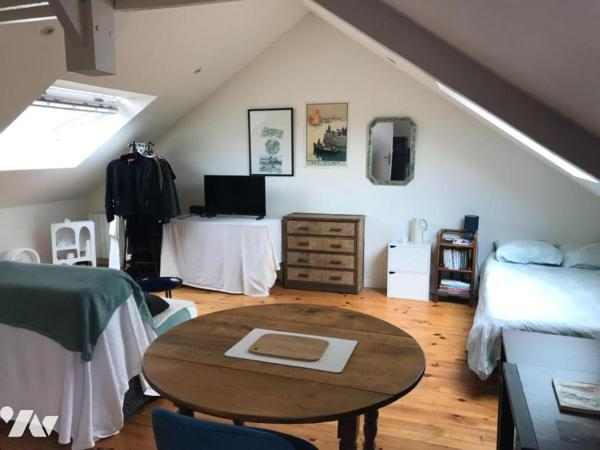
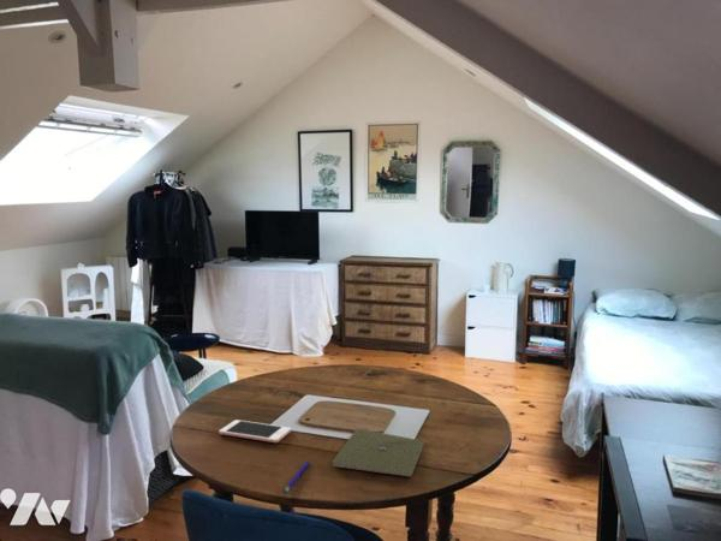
+ pen (297, 476)
+ notebook (381, 450)
+ cell phone (255, 430)
